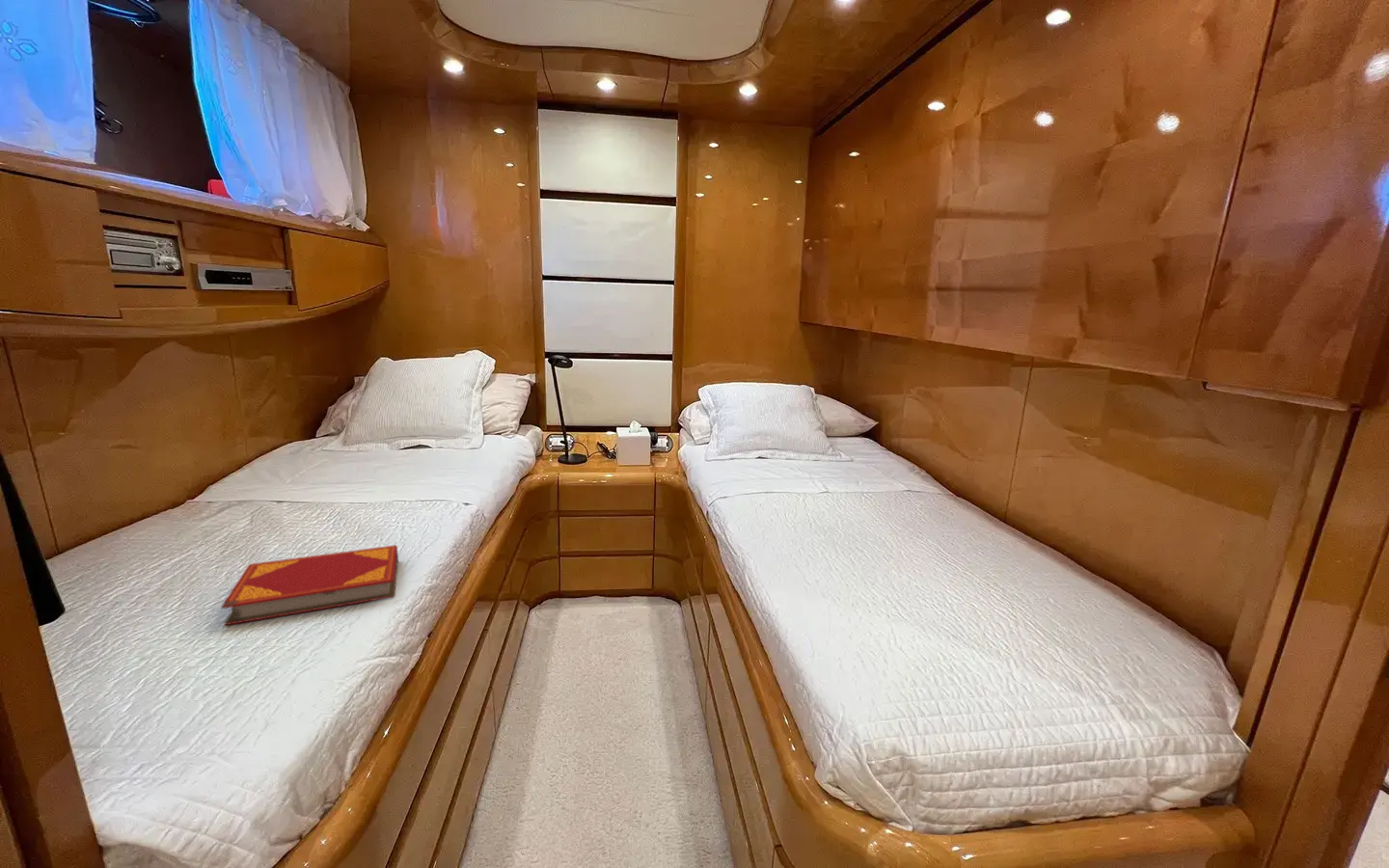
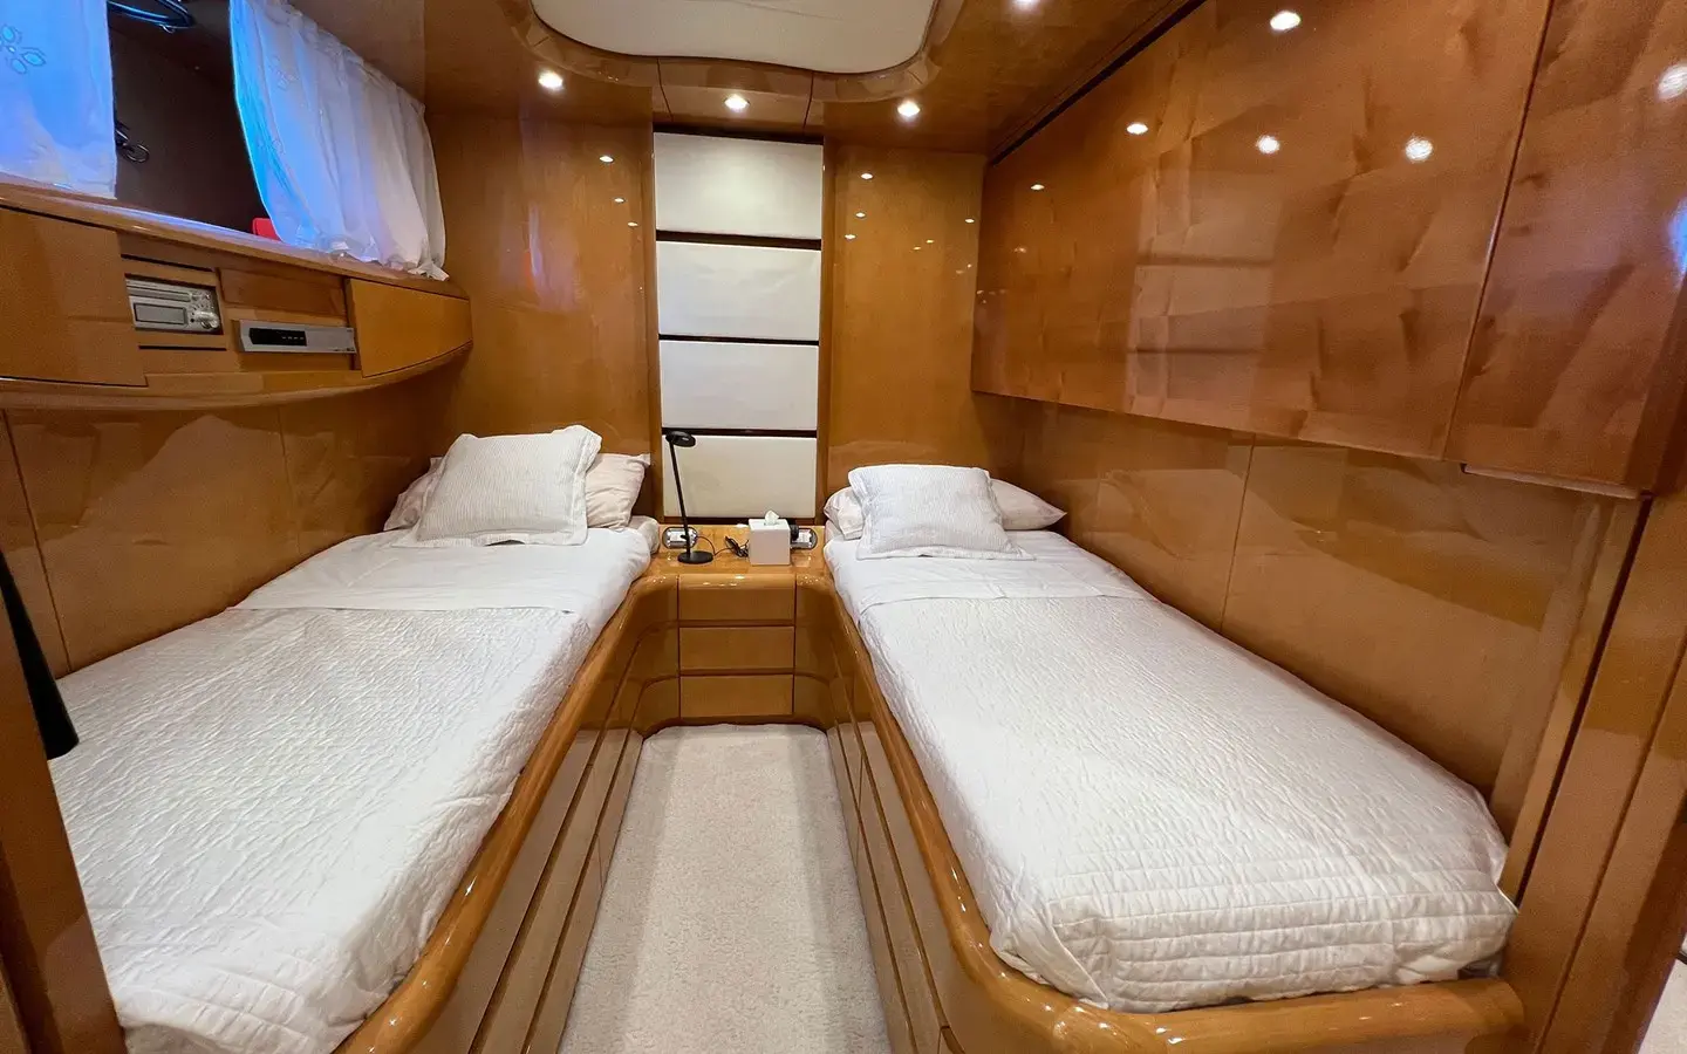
- hardback book (320, 580)
